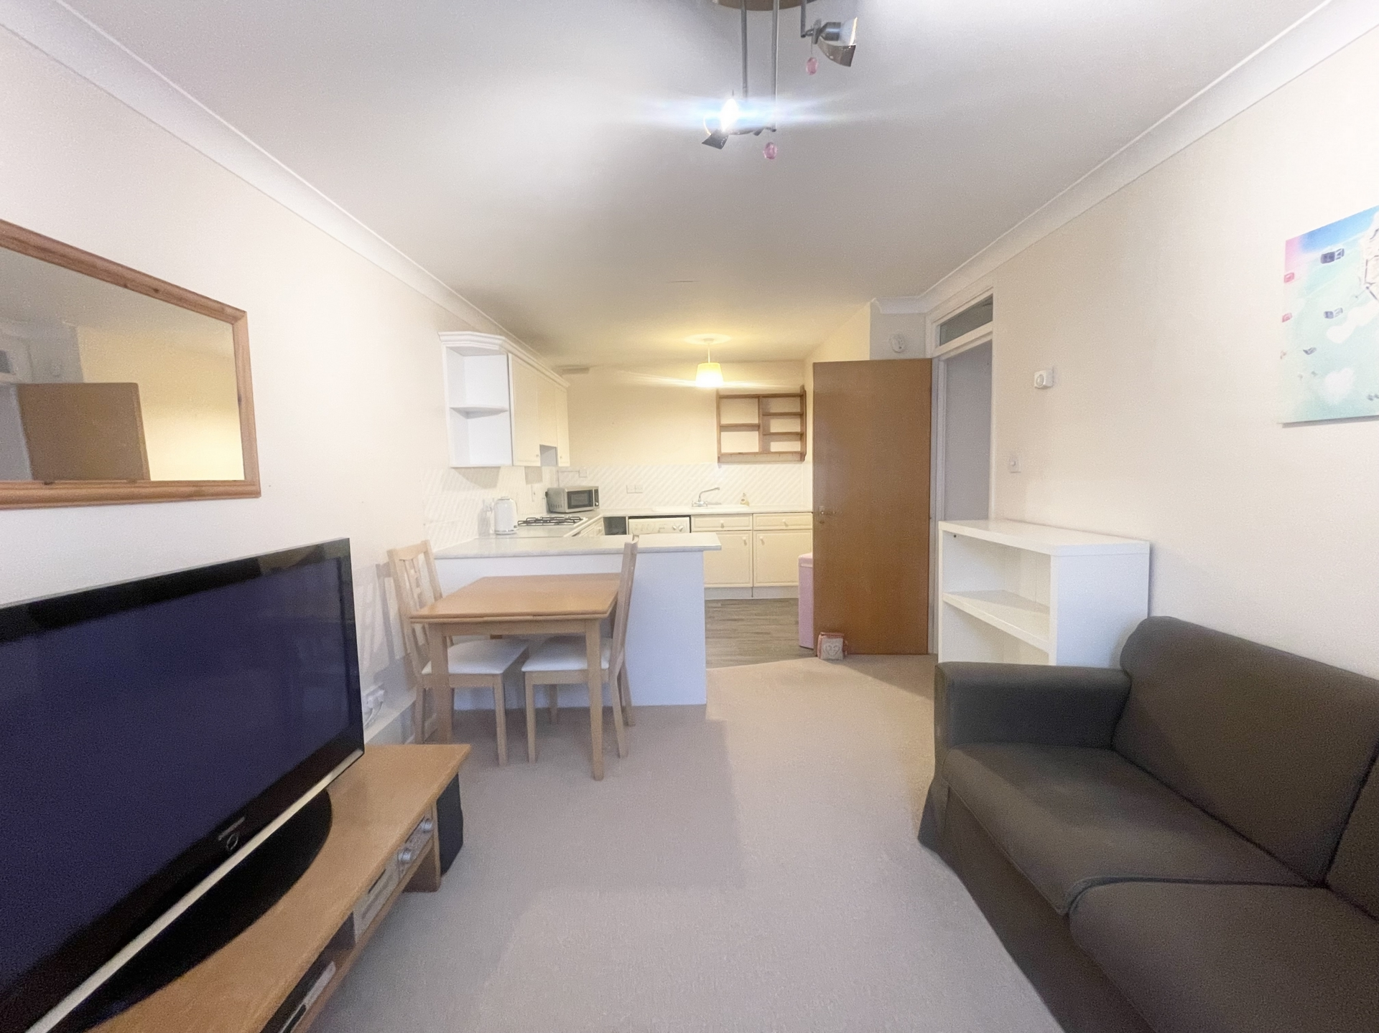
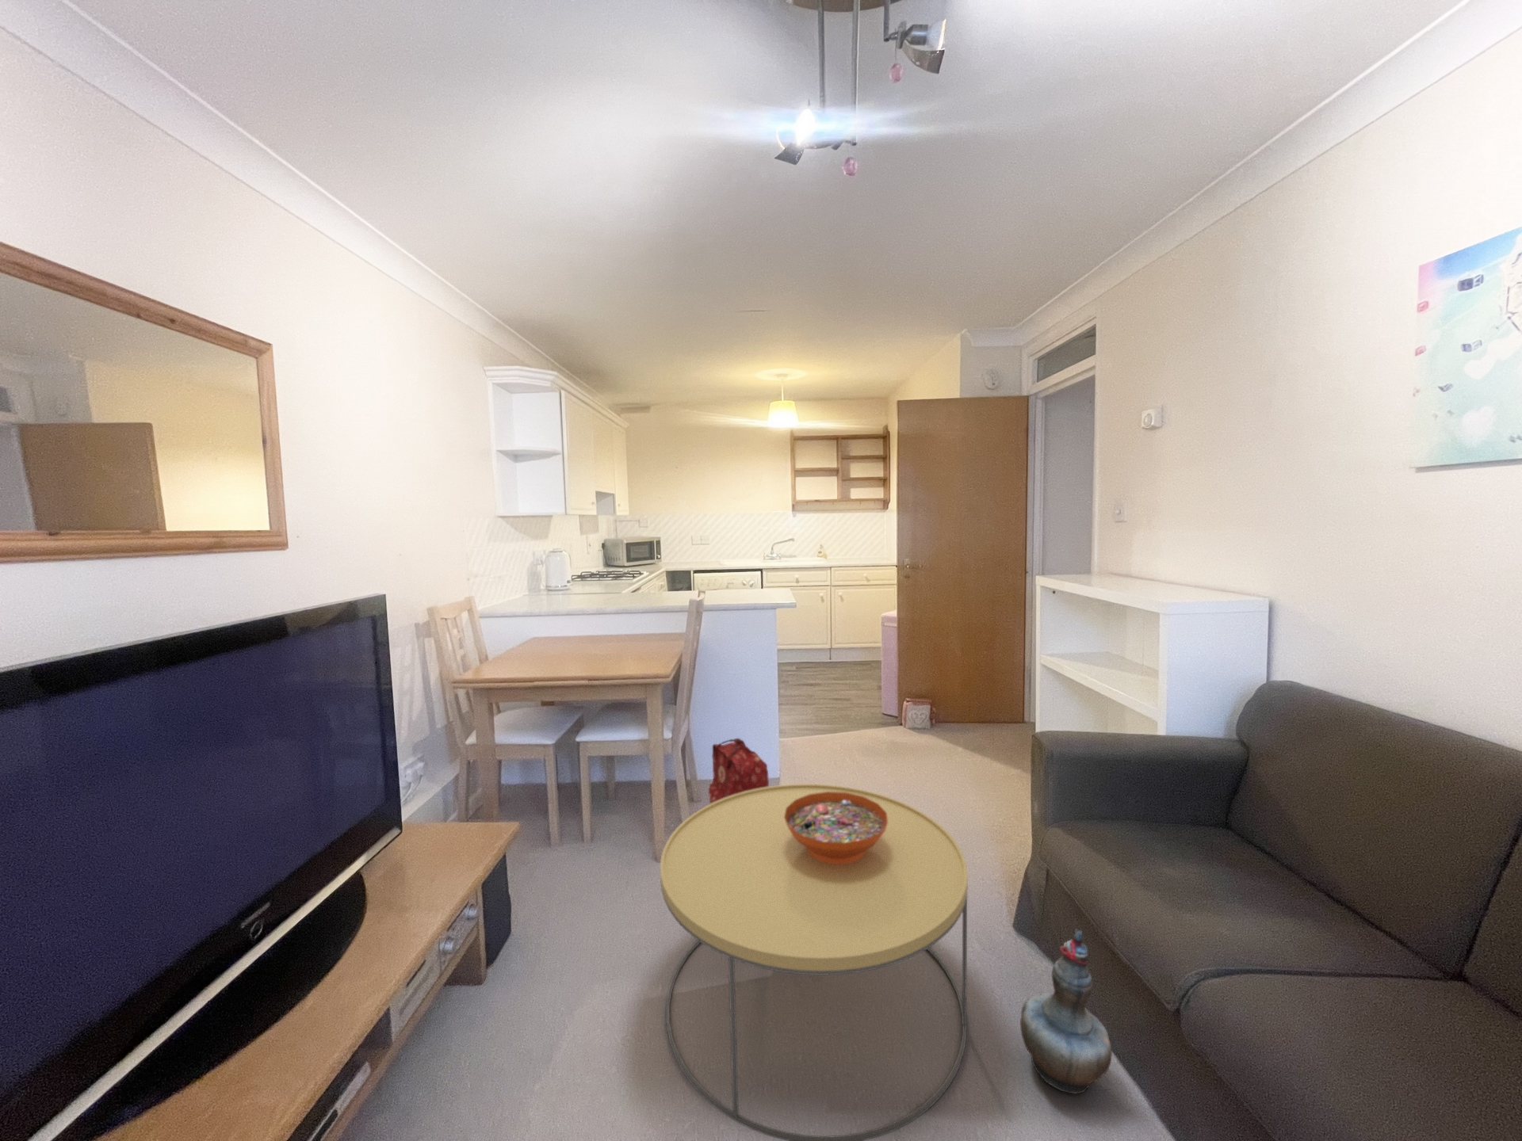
+ decorative vase (1064, 1002)
+ backpack (743, 783)
+ coffee table (811, 922)
+ decorative bowl (835, 827)
